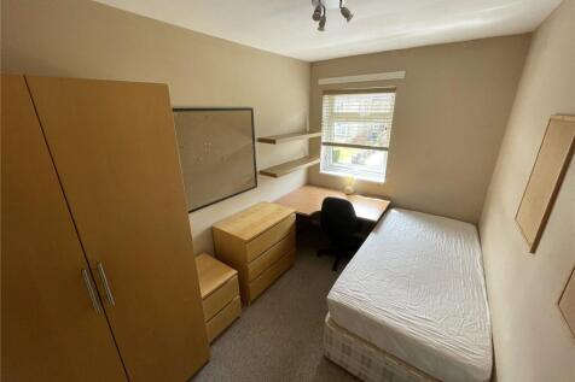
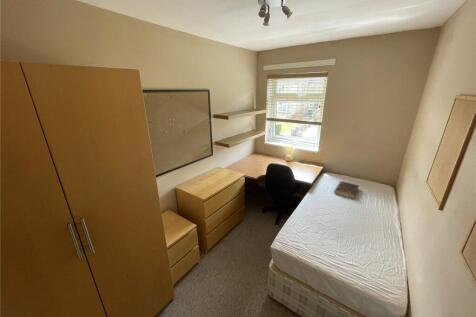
+ book (346, 189)
